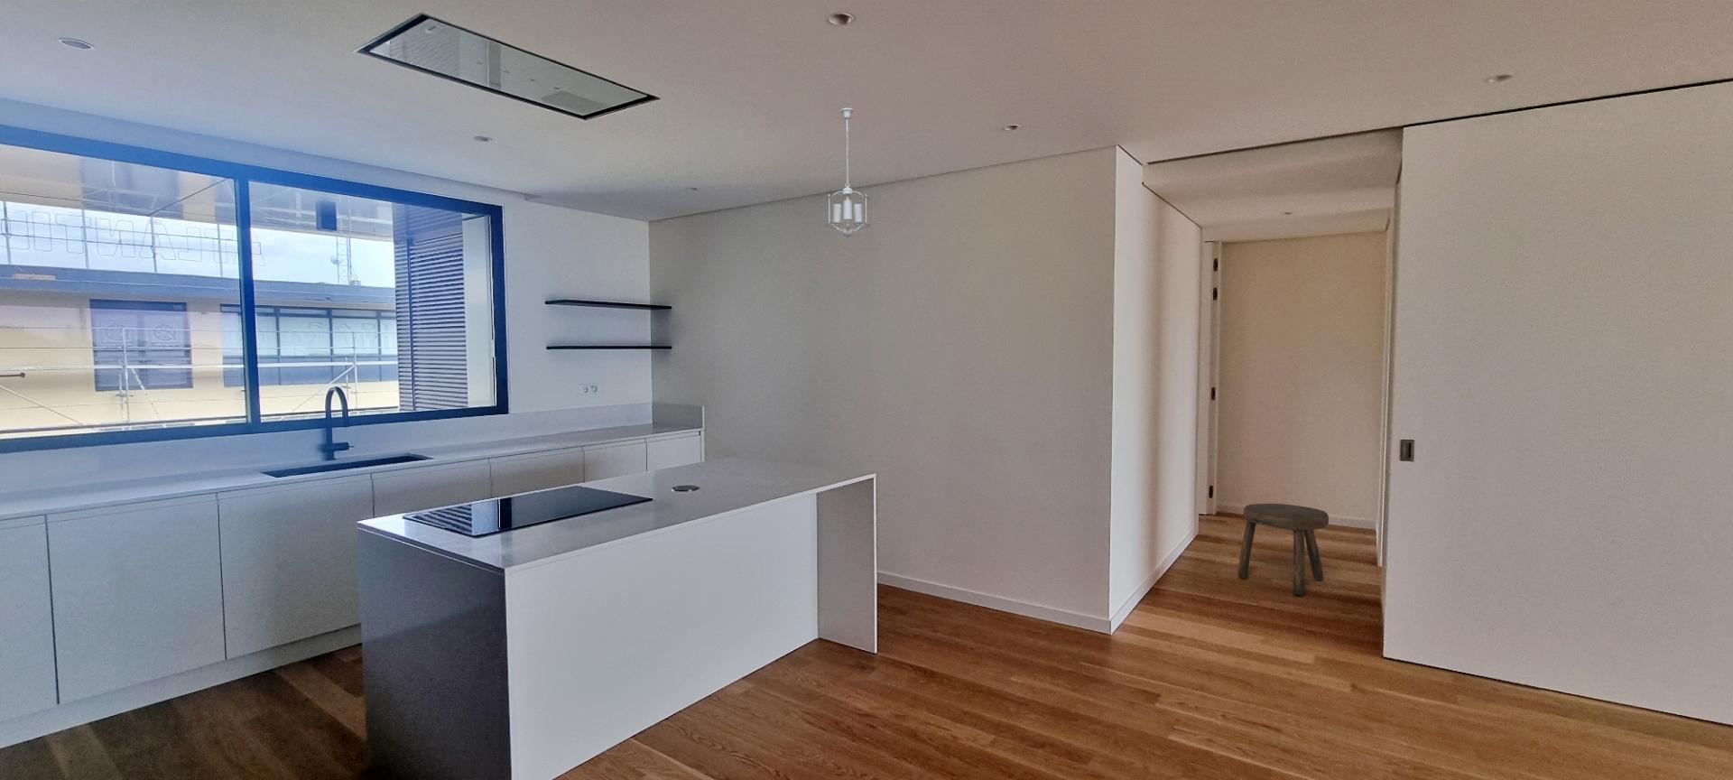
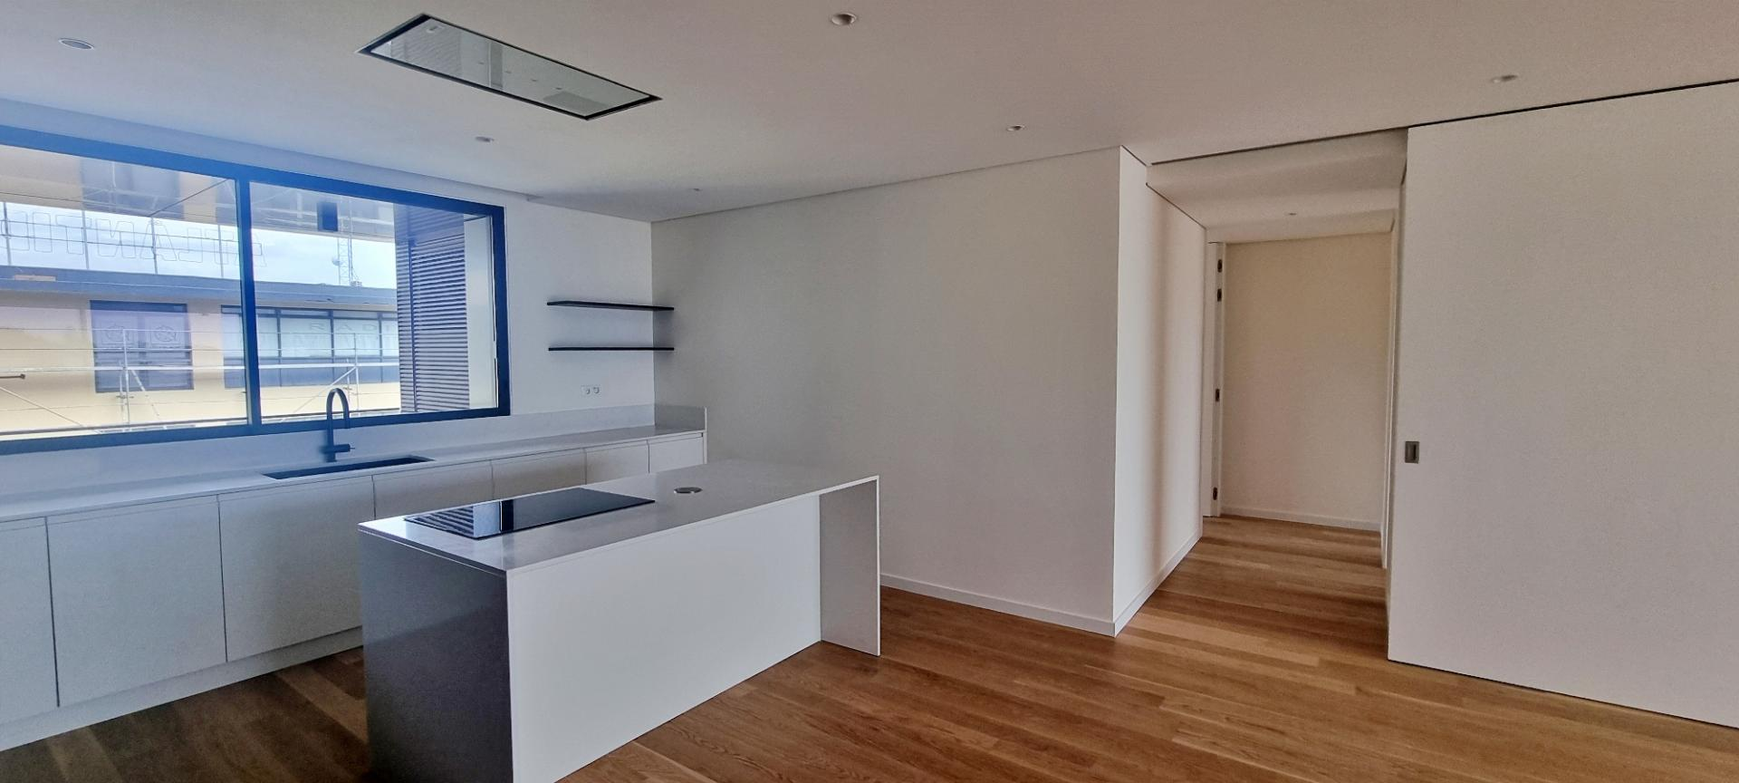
- pendant light (847, 175)
- stool (1293, 546)
